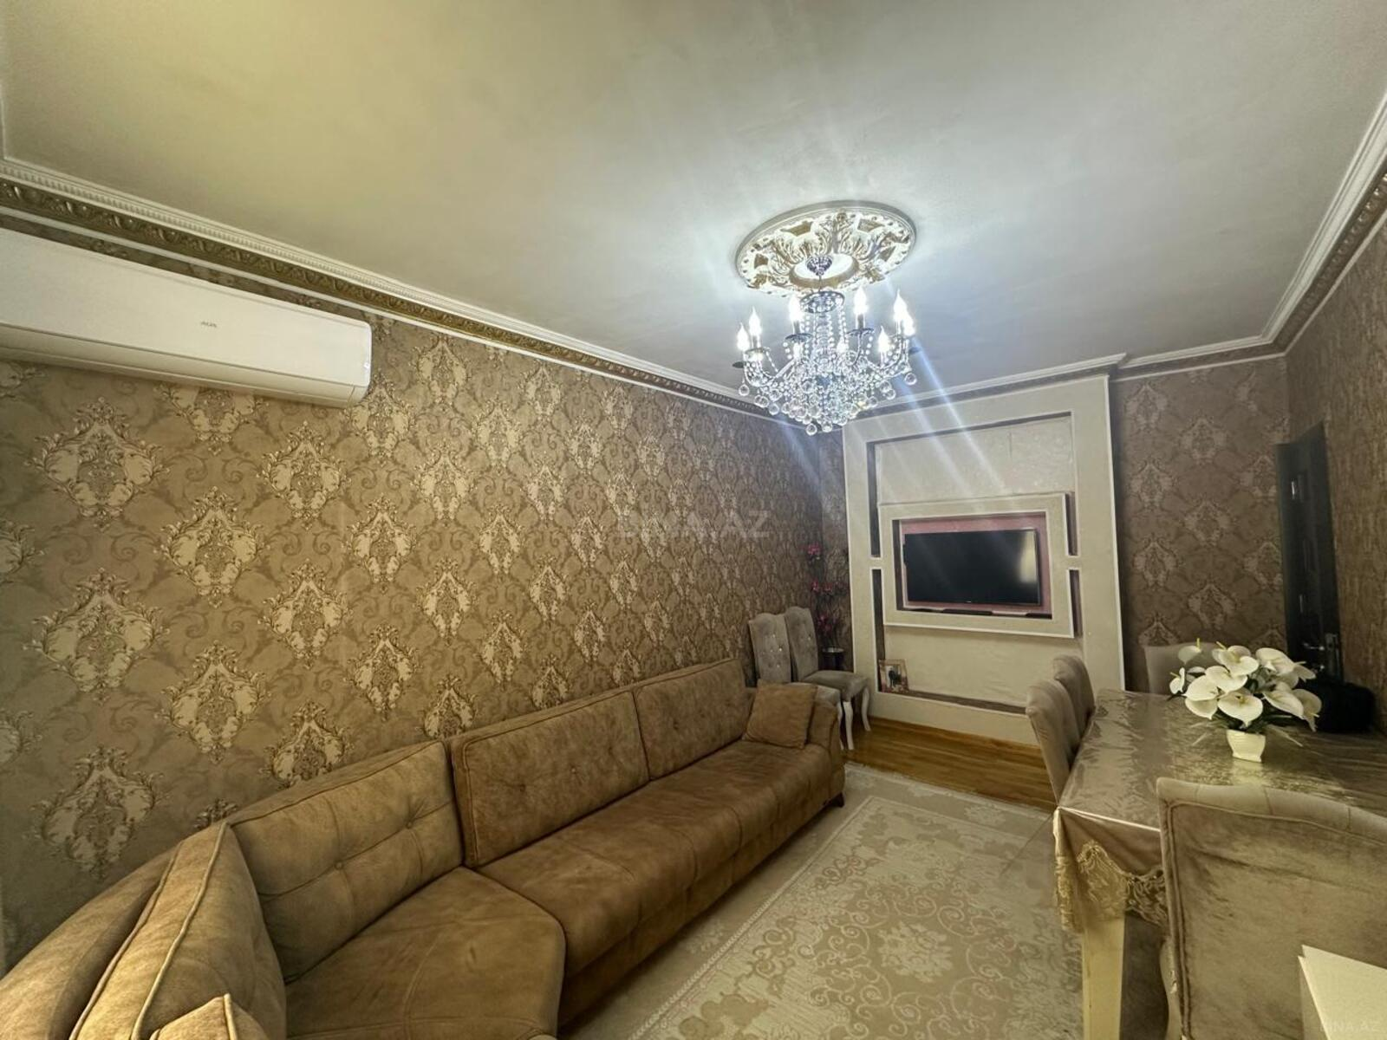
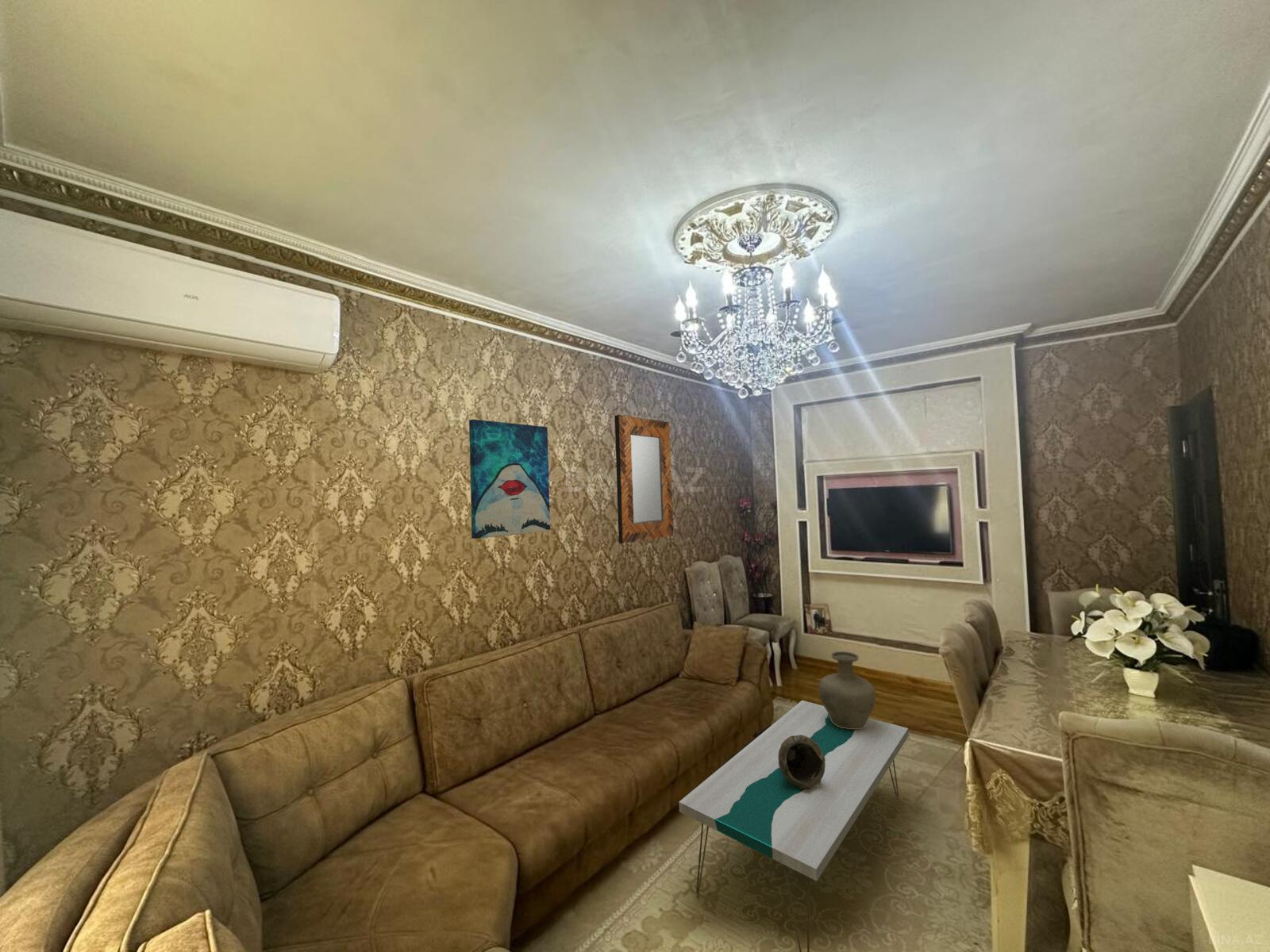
+ home mirror (645, 478)
+ coffee table (809, 800)
+ vase (846, 689)
+ wall art (512, 478)
+ decorative bowl (798, 754)
